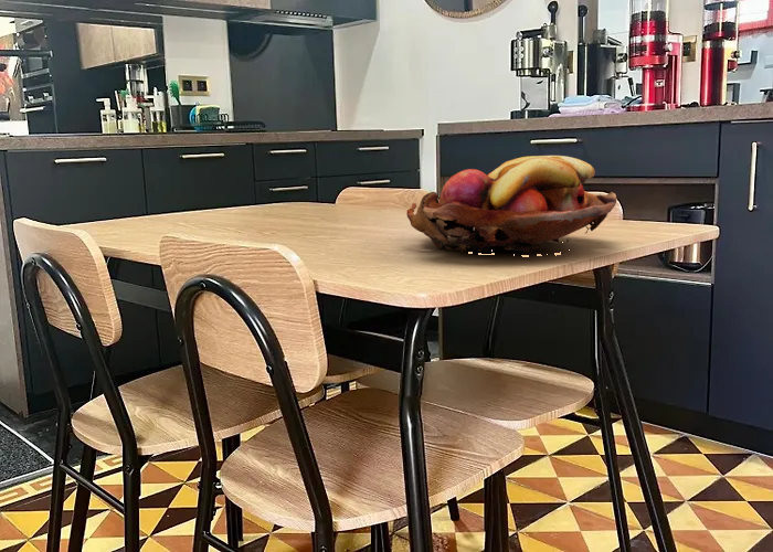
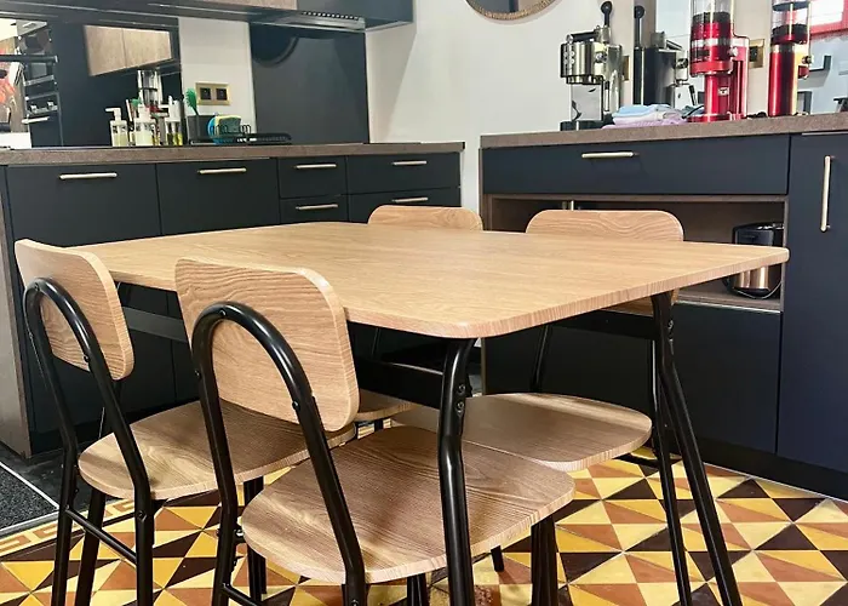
- fruit basket (510, 201)
